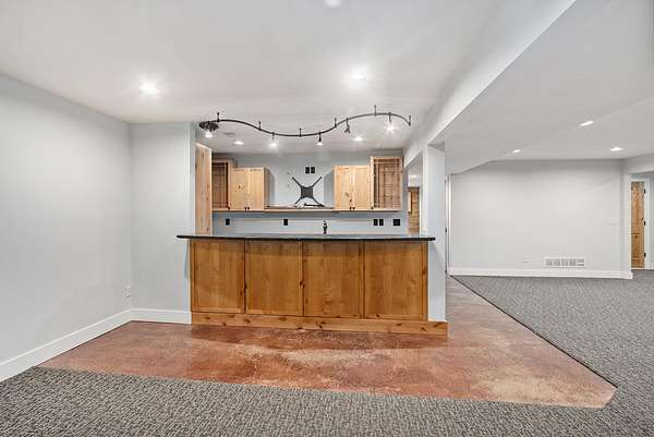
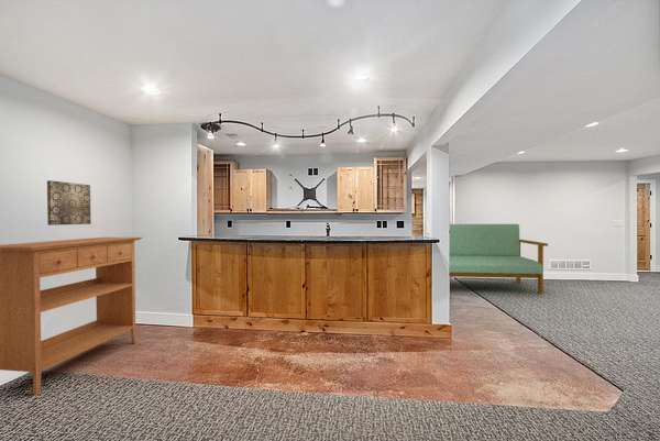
+ wall art (69, 203)
+ bench (480, 255)
+ console table (75, 301)
